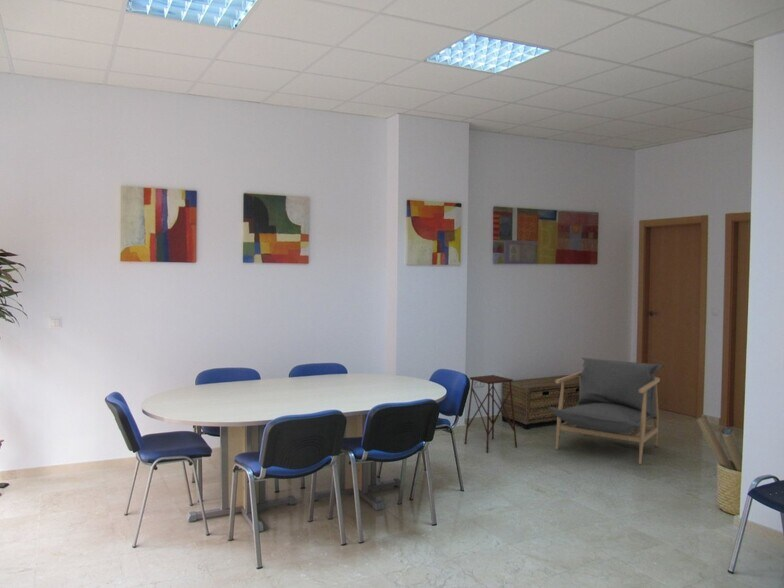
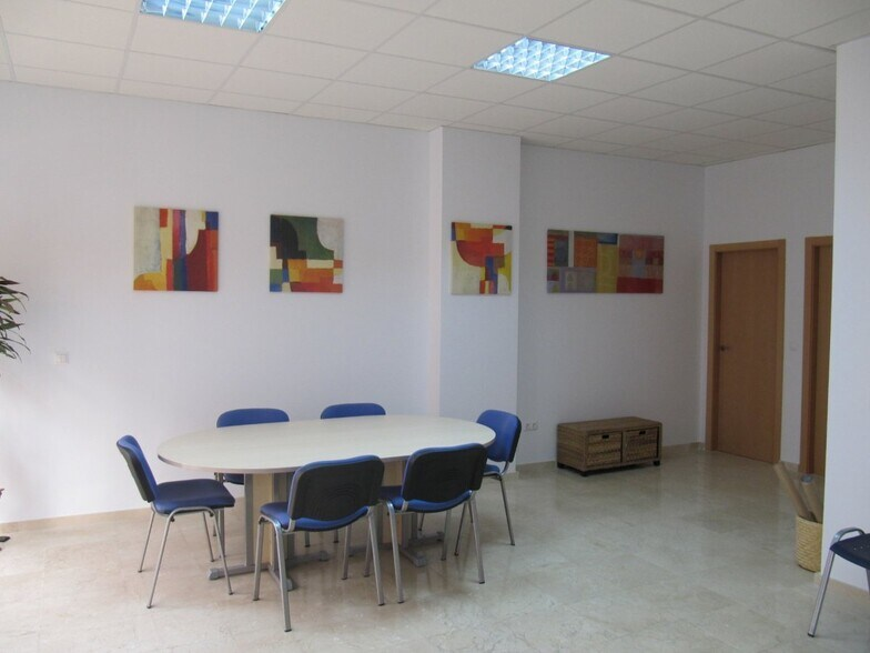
- side table (492, 412)
- armchair (608, 407)
